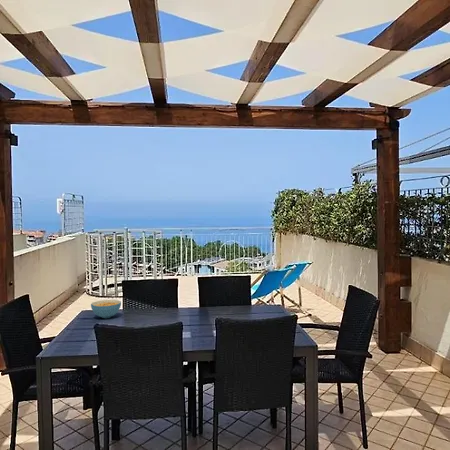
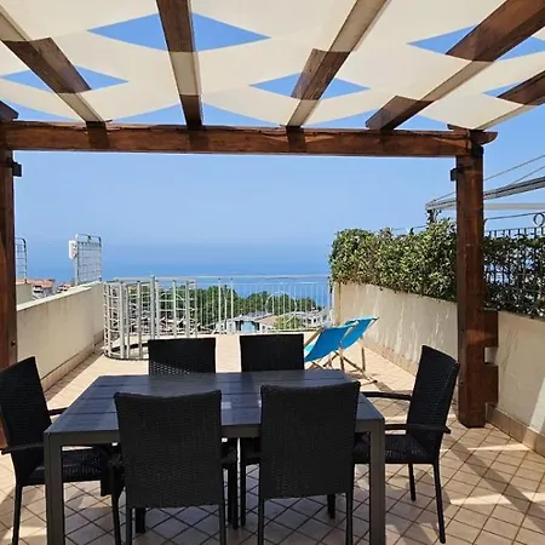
- cereal bowl (106, 310)
